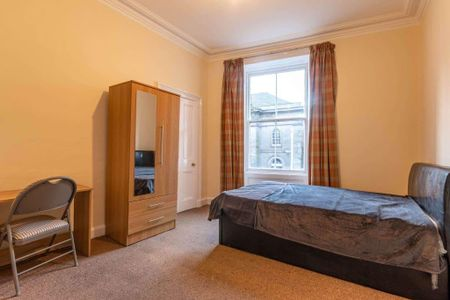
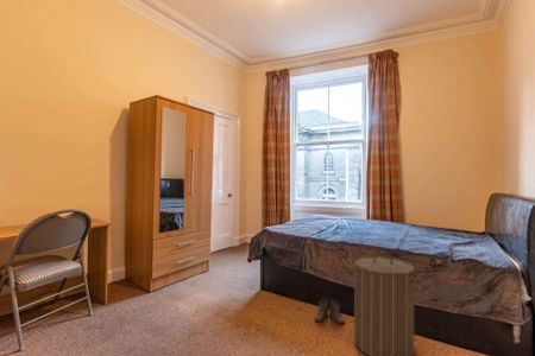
+ laundry hamper (383, 298)
+ boots (327, 310)
